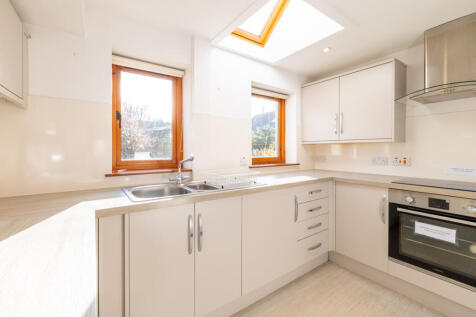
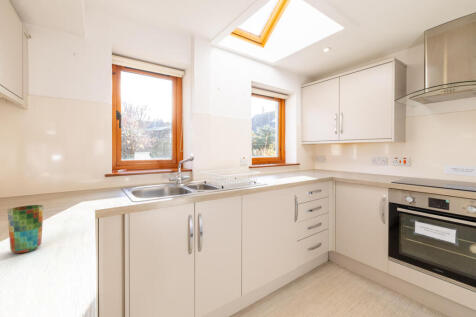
+ cup (26, 228)
